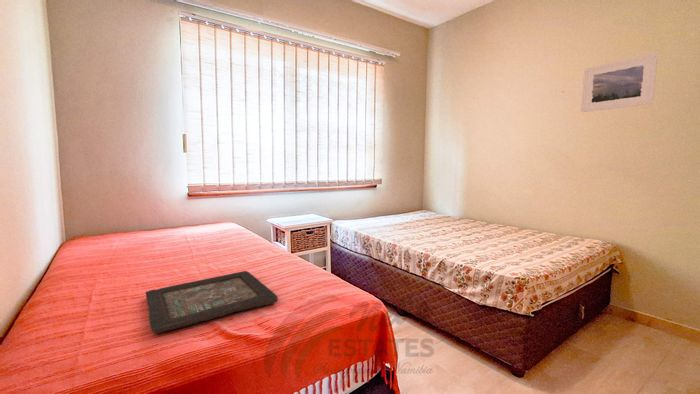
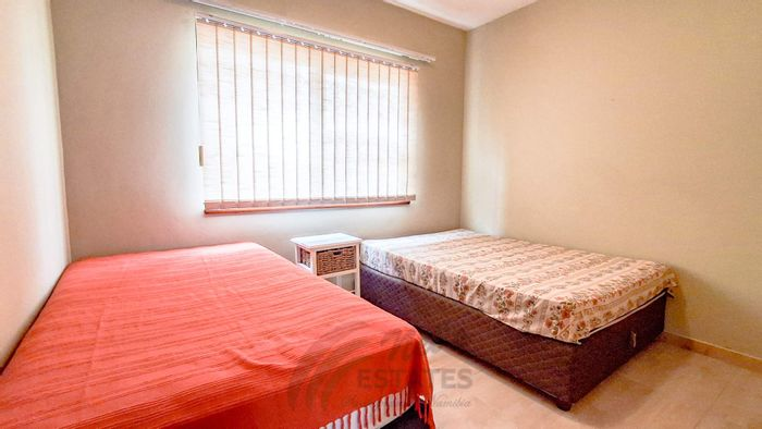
- decorative tray (210, 296)
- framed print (616, 85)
